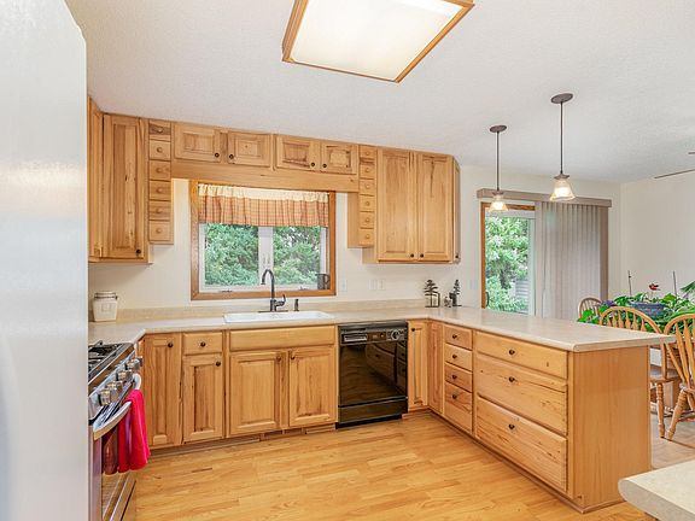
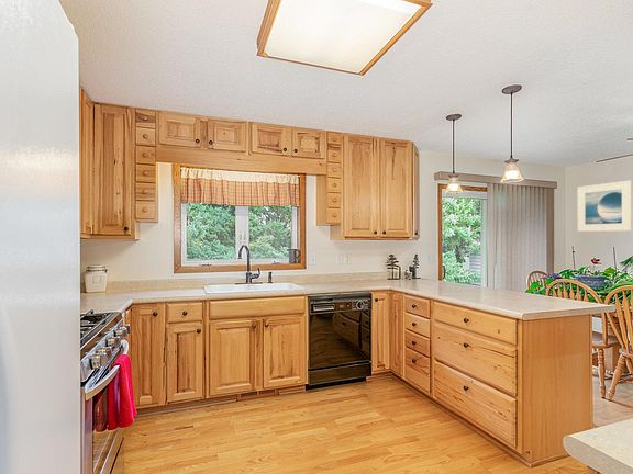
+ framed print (602, 207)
